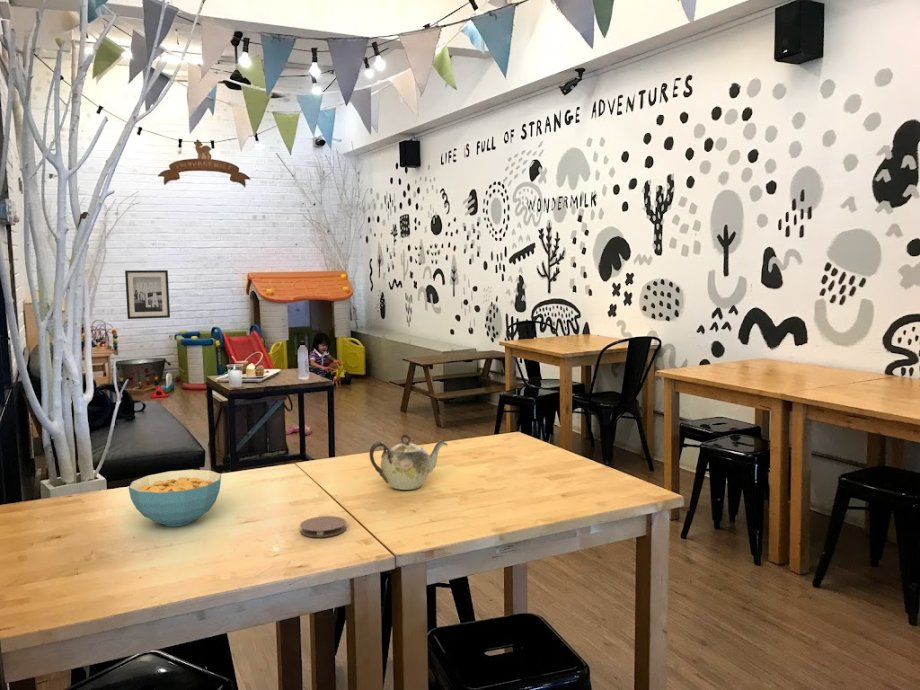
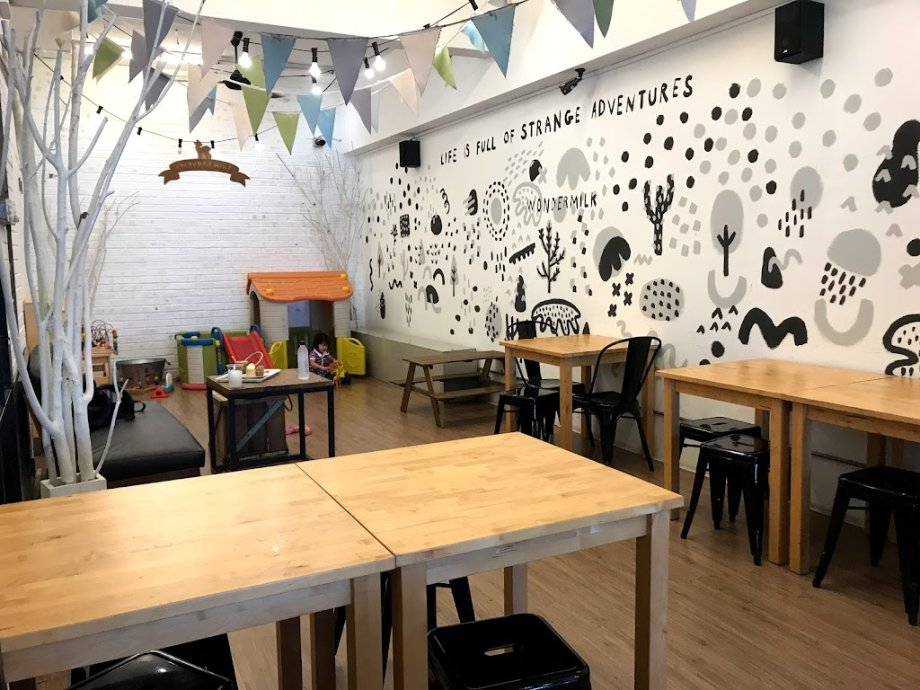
- cereal bowl (177, 501)
- coaster (323, 526)
- wall art (147, 294)
- teapot (409, 459)
